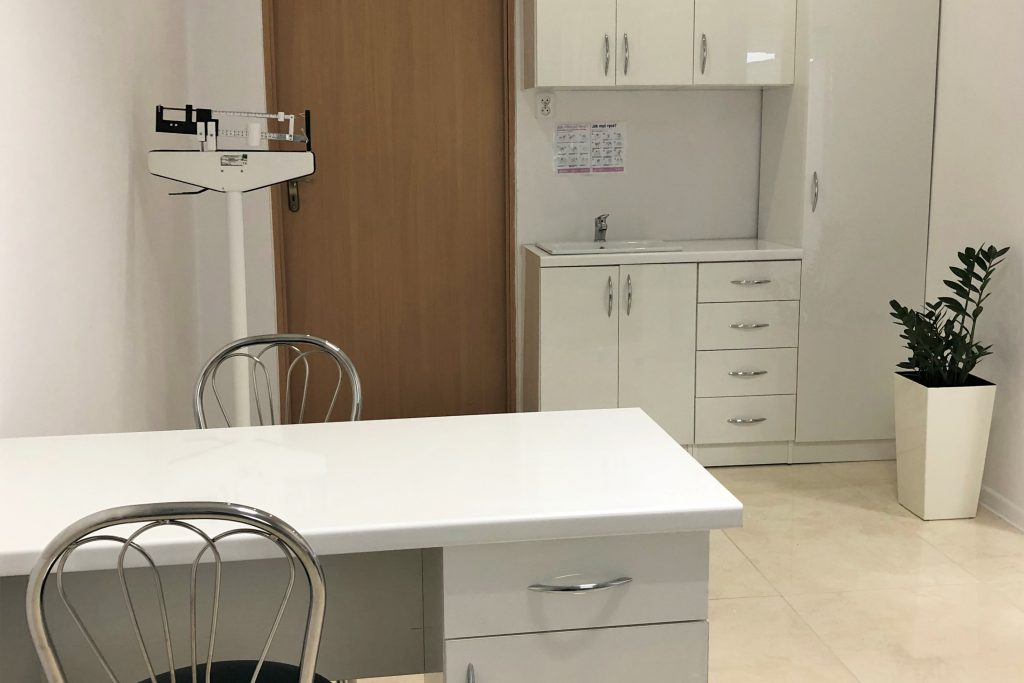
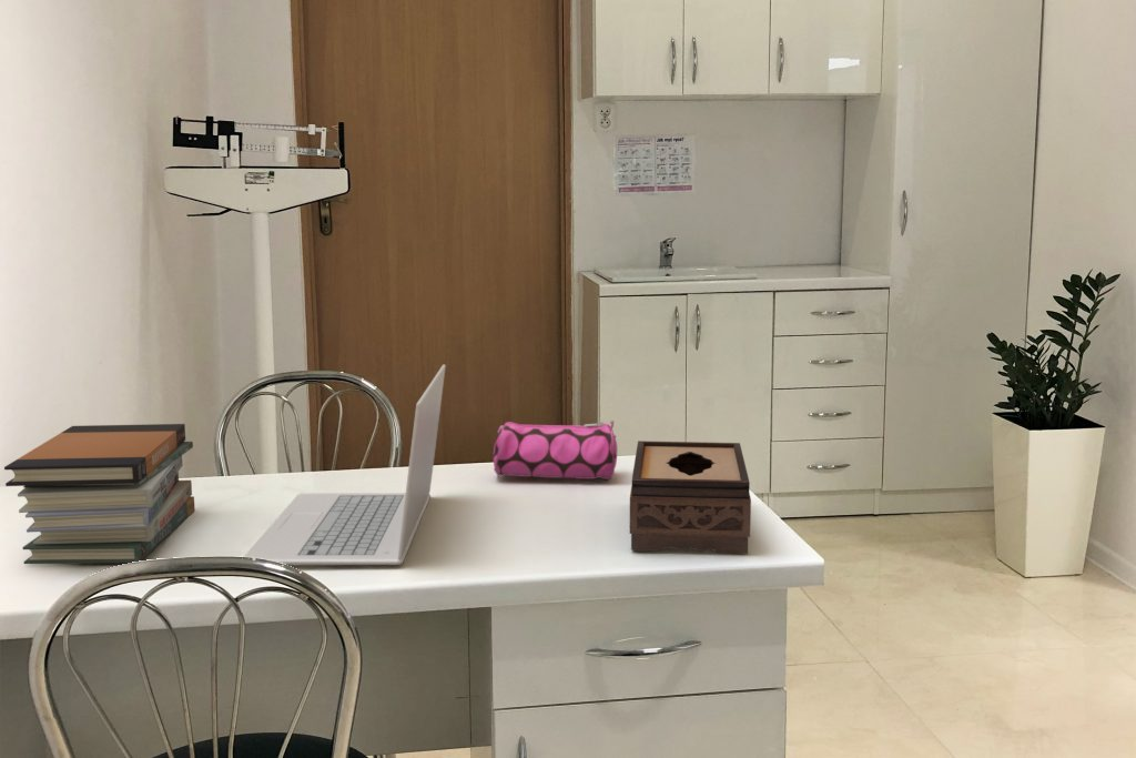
+ book stack (108, 489)
+ laptop (352, 493)
+ tissue box (689, 493)
+ pencil case (555, 448)
